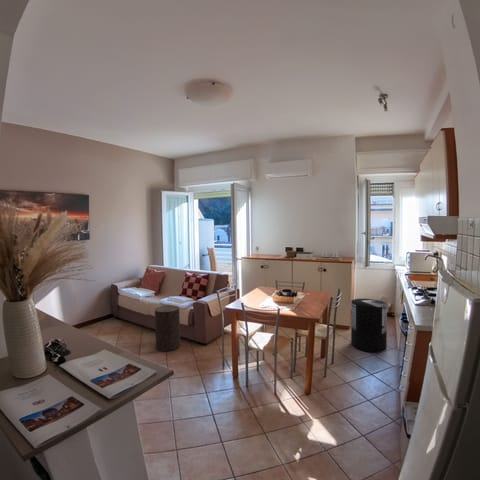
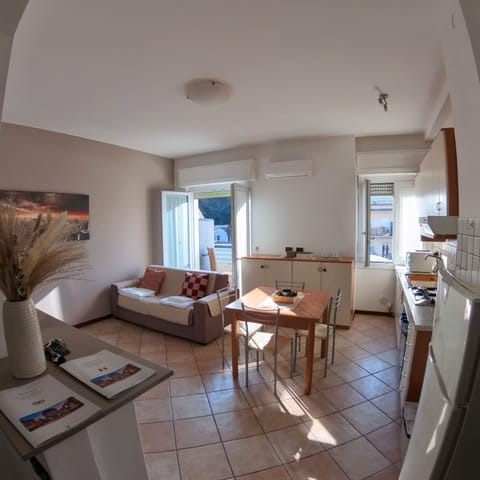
- stool (167, 327)
- trash can (368, 324)
